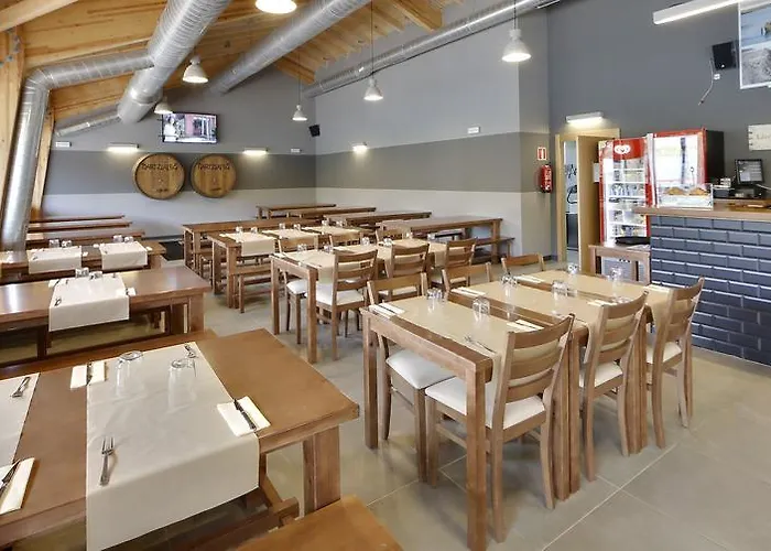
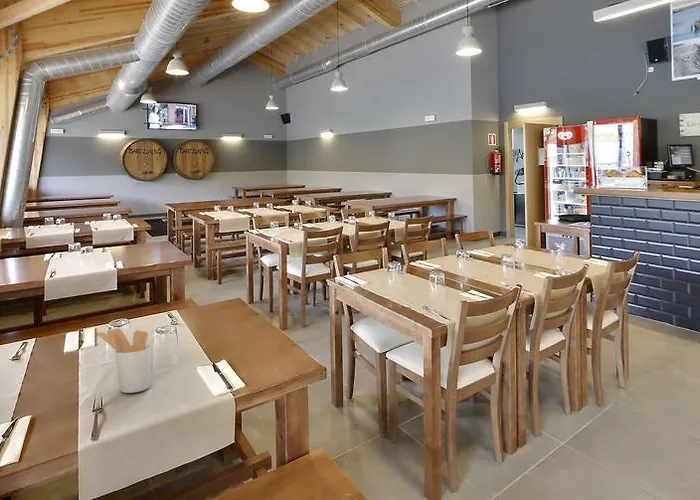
+ utensil holder (126, 358)
